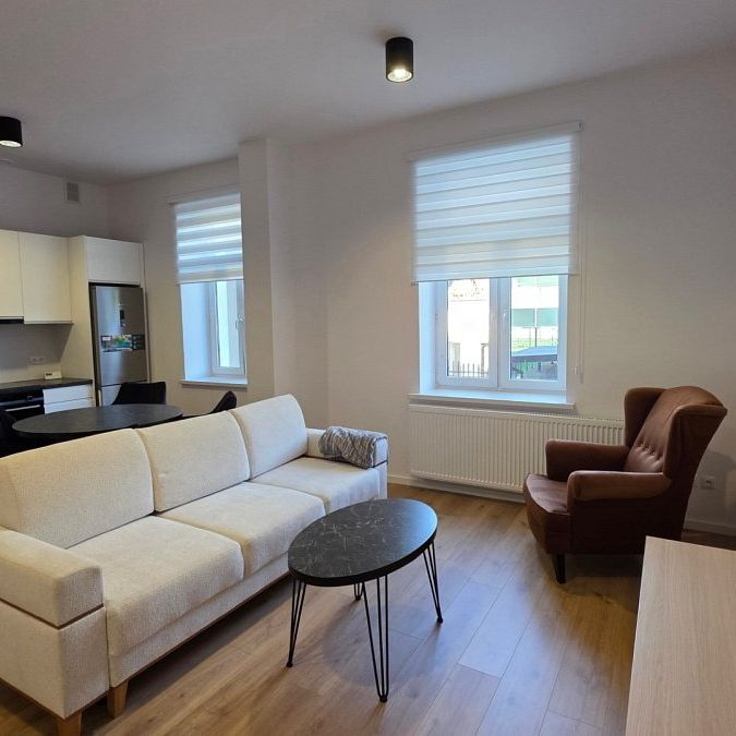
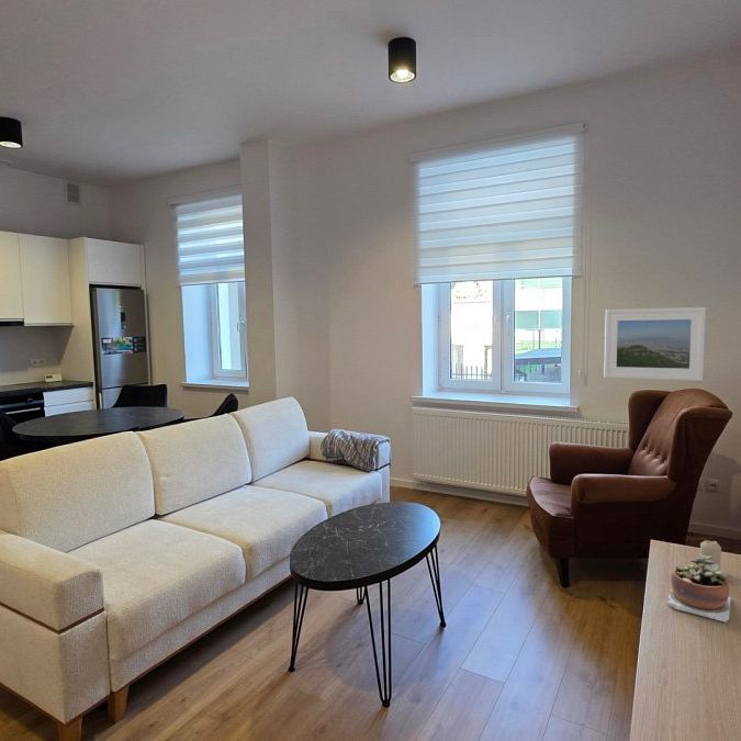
+ succulent plant (699, 581)
+ candle (711, 555)
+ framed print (652, 344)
